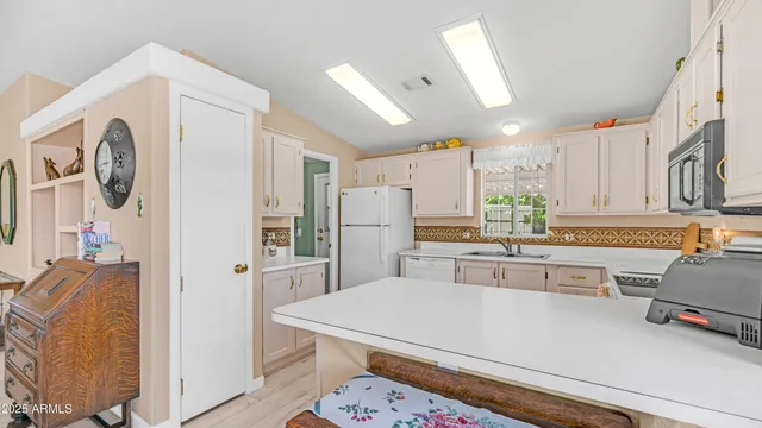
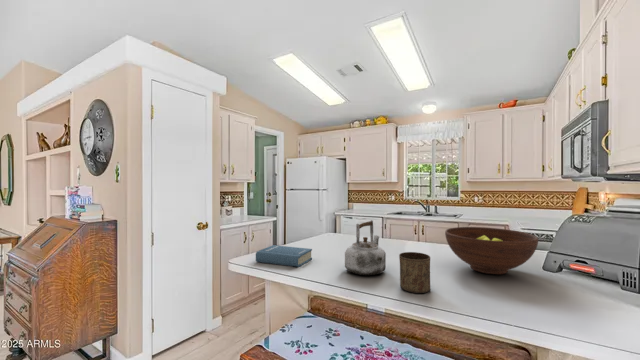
+ kettle (367, 245)
+ book (284, 255)
+ fruit bowl (488, 251)
+ cup (414, 271)
